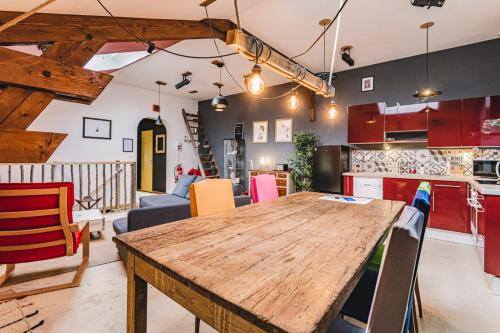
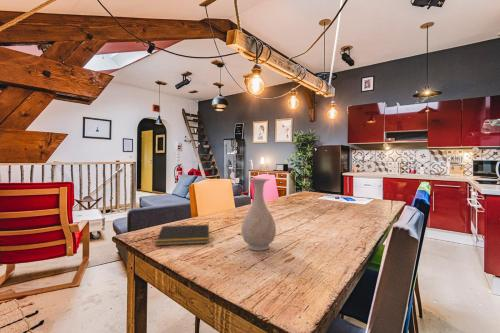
+ vase (258, 213)
+ notepad (184, 234)
